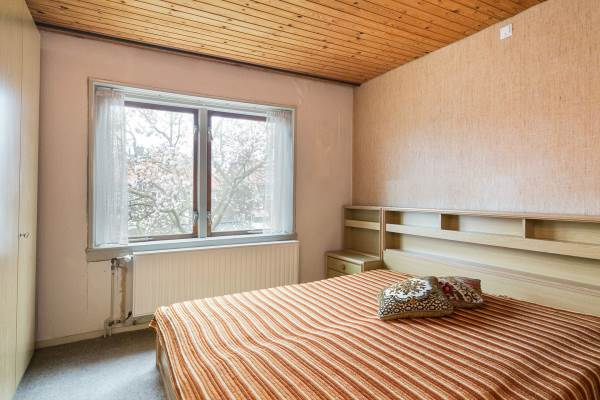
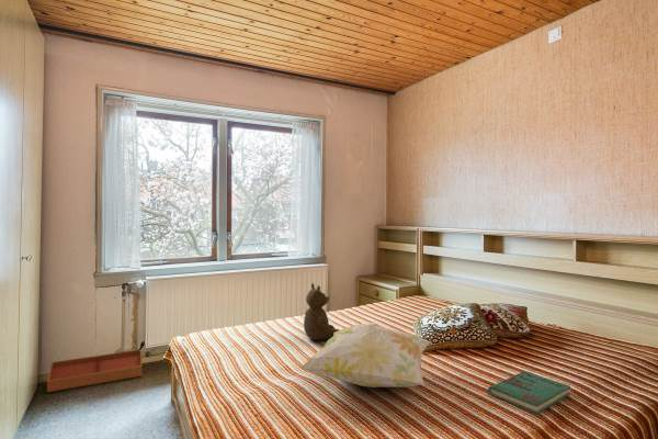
+ decorative pillow (371, 353)
+ storage bin (98, 369)
+ teddy bear (322, 311)
+ book (529, 390)
